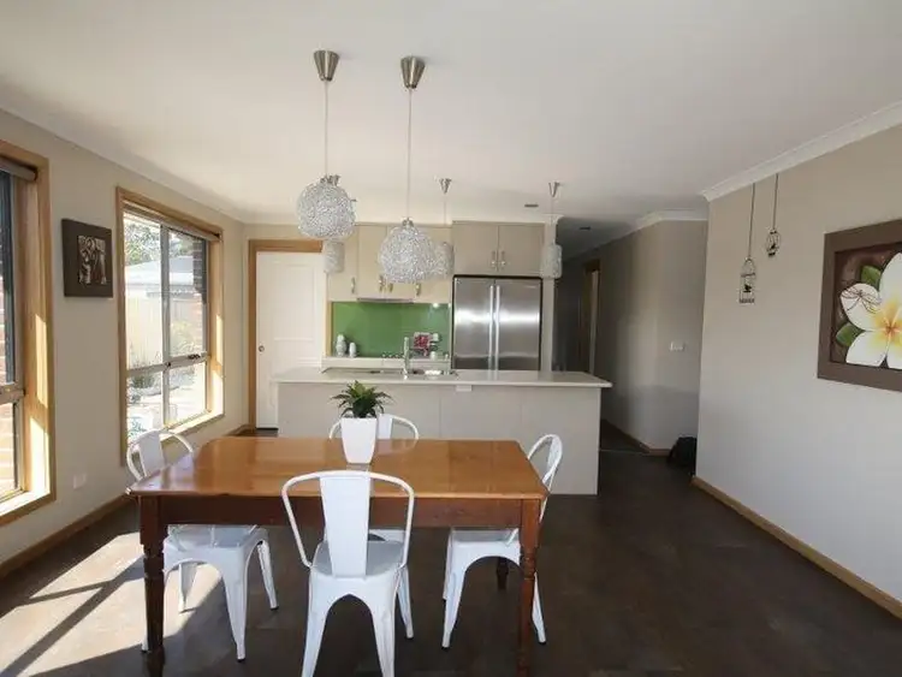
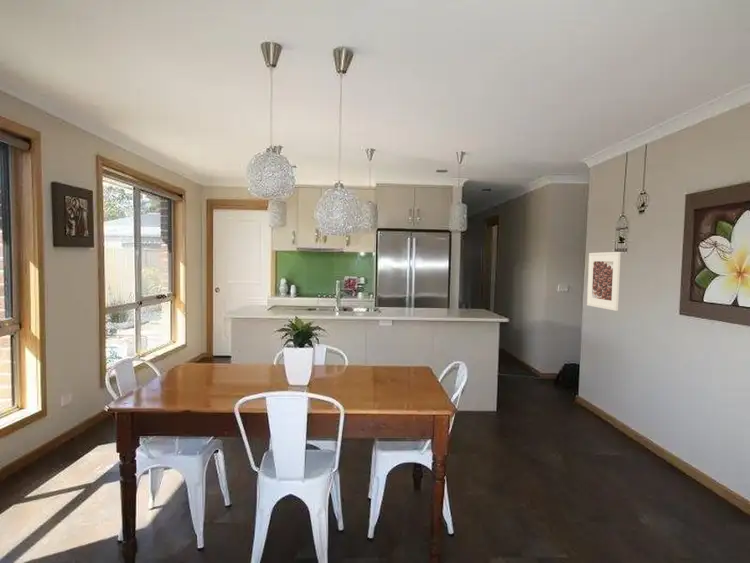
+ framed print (602, 280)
